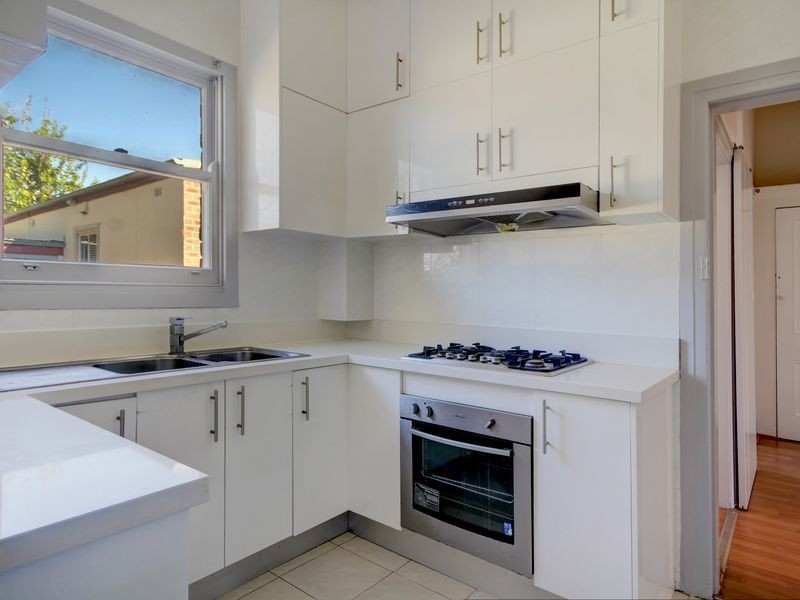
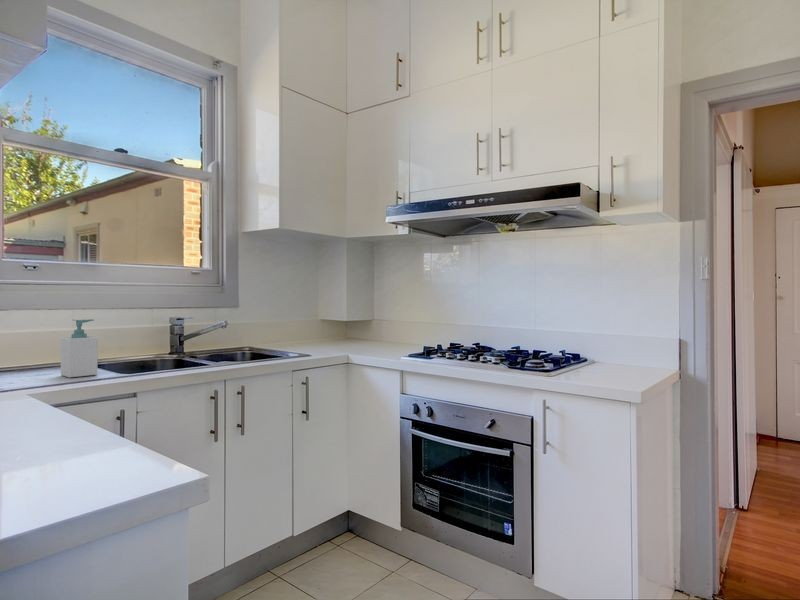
+ soap bottle (79, 347)
